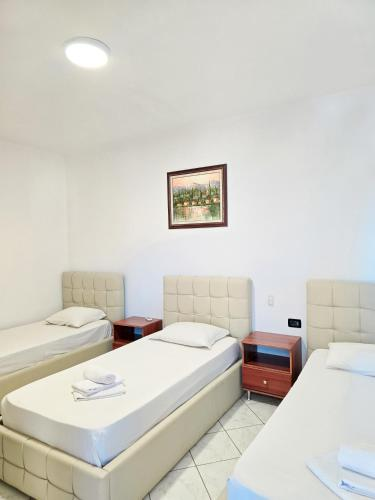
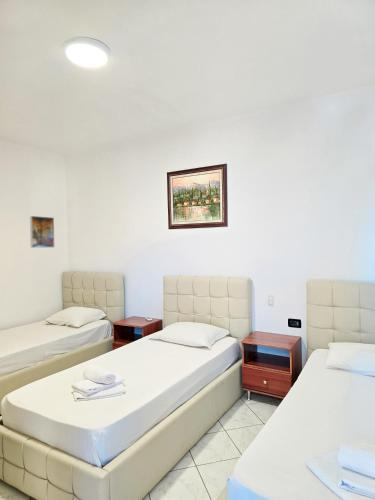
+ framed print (42, 232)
